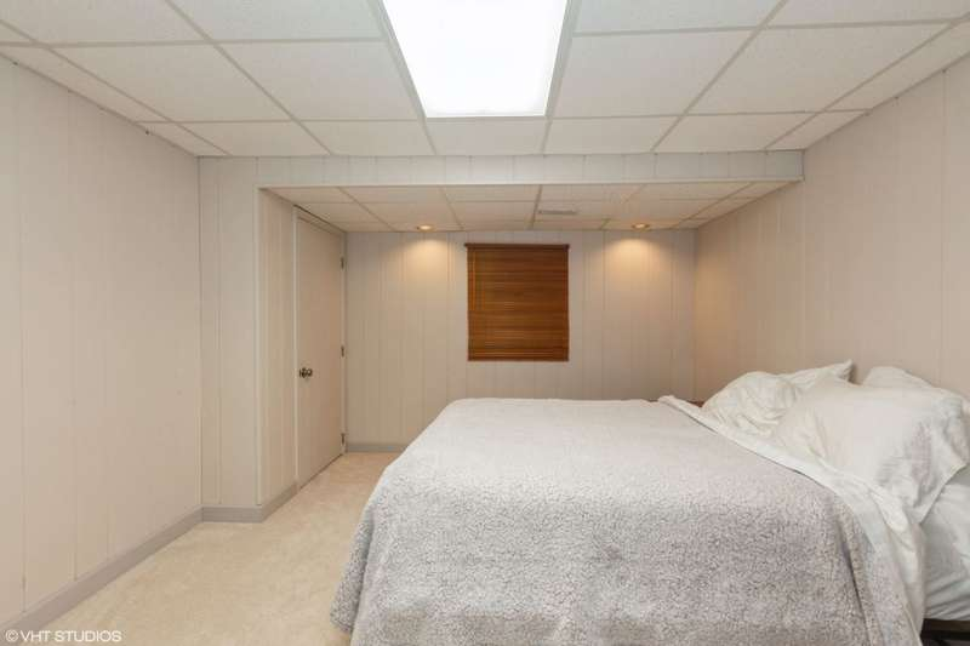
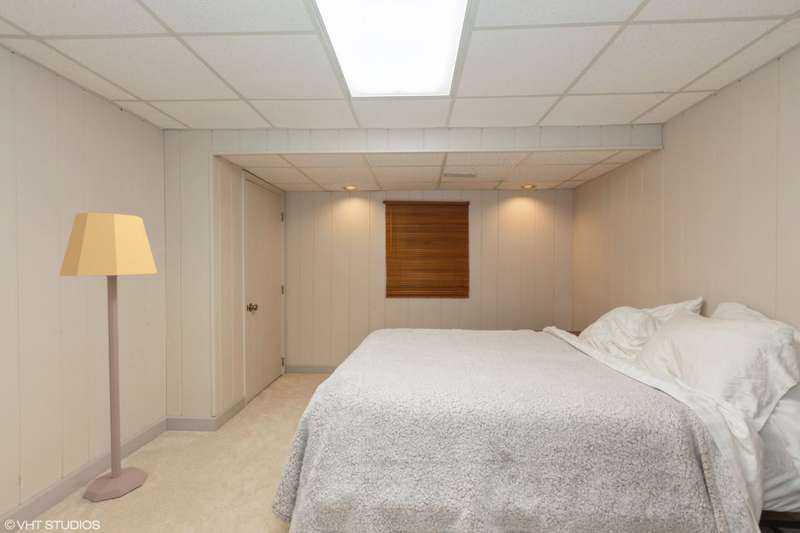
+ lamp (113, 351)
